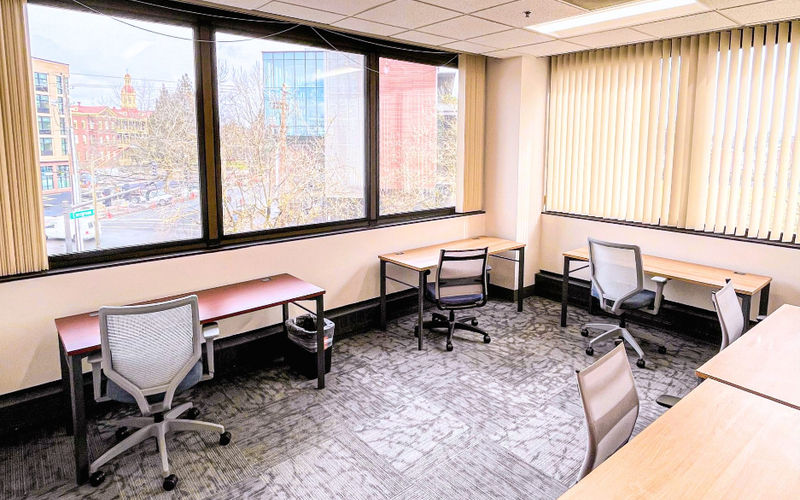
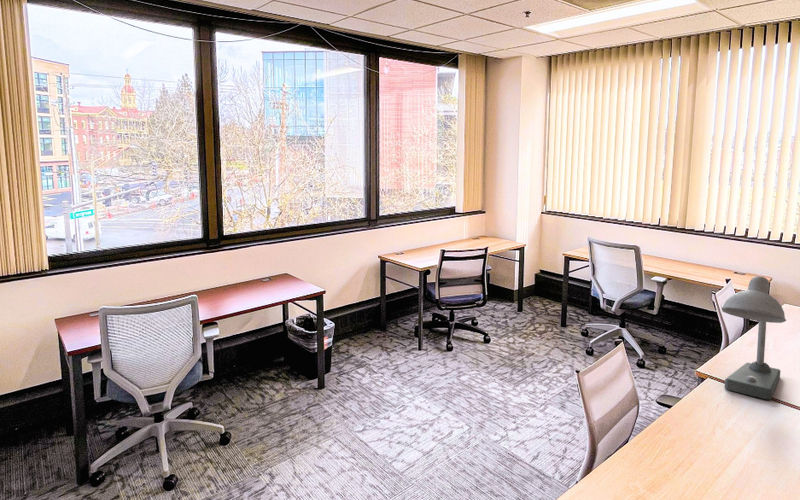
+ desk lamp (758, 331)
